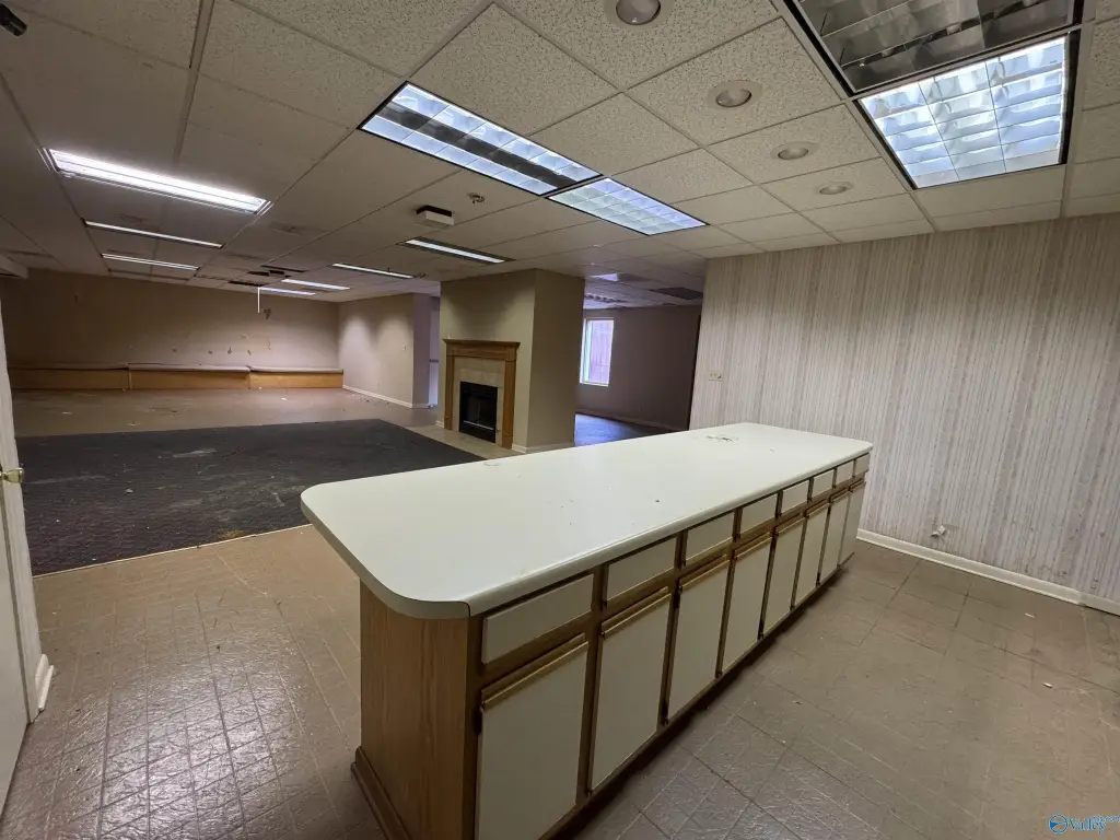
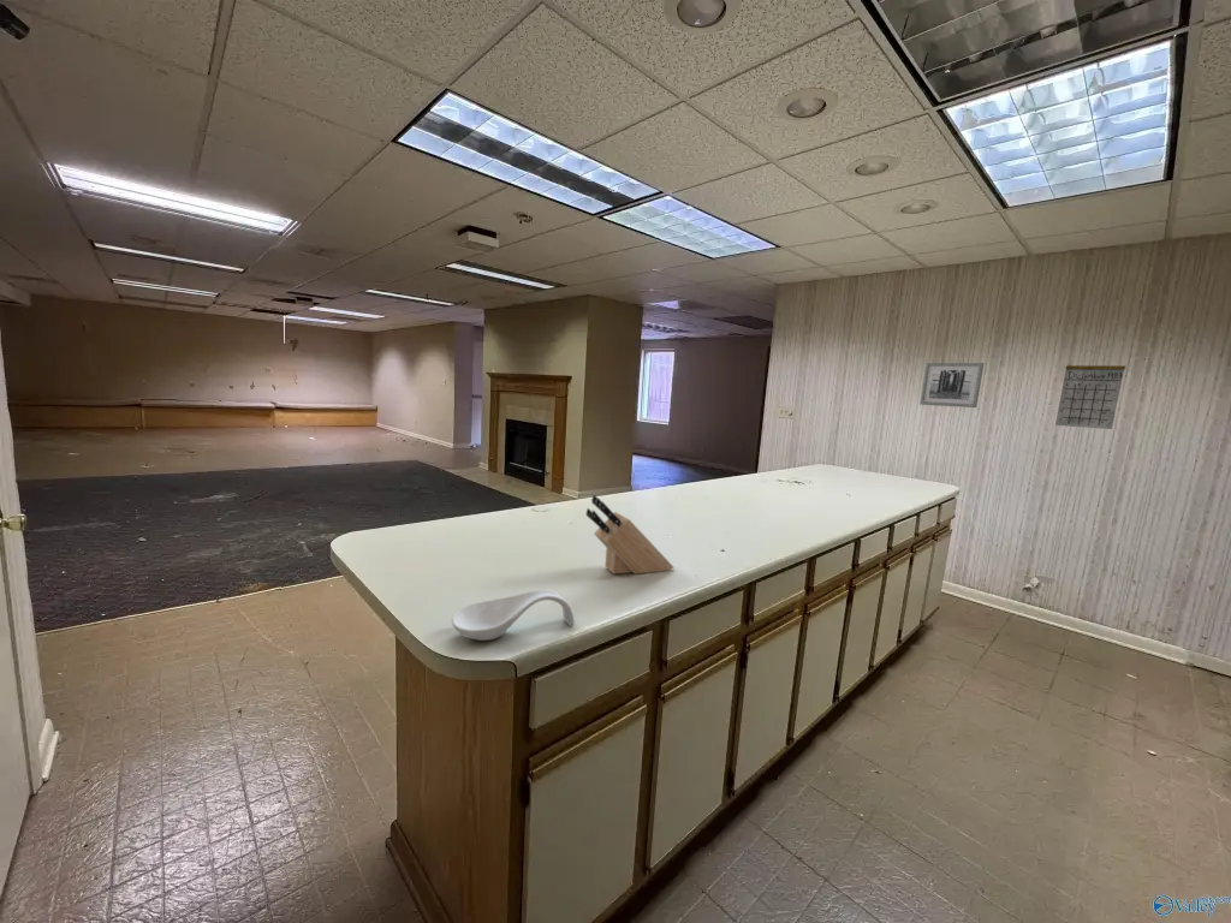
+ spoon rest (515, 612)
+ calendar (1090, 389)
+ knife block (629, 532)
+ wall art (950, 385)
